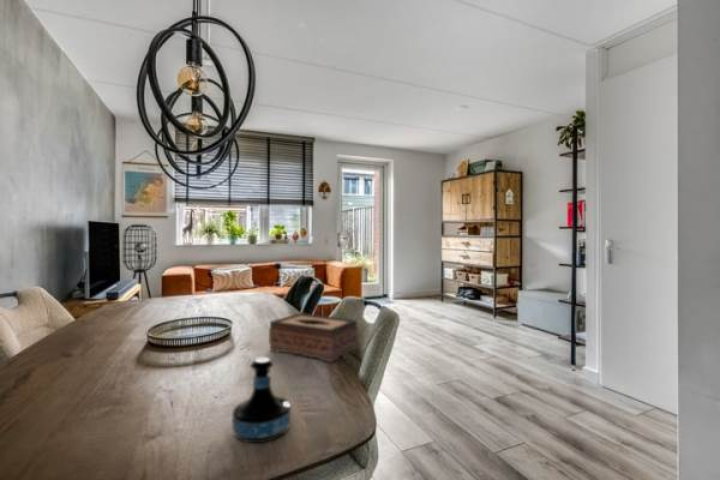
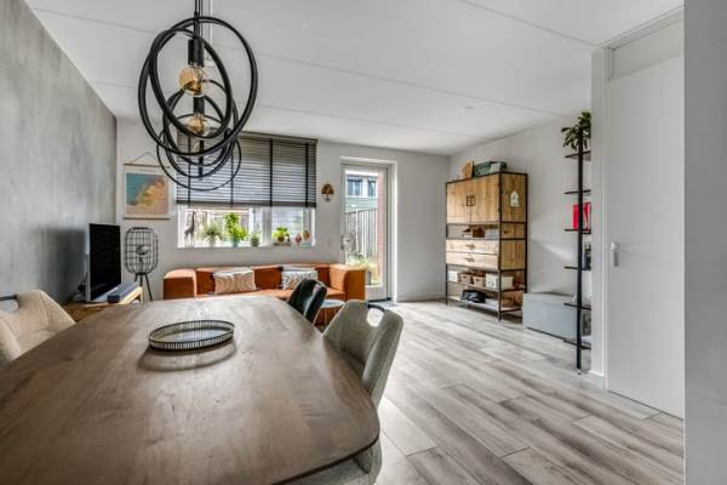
- tequila bottle (262, 394)
- tissue box (313, 335)
